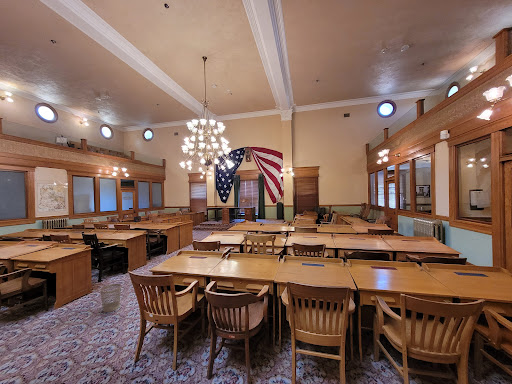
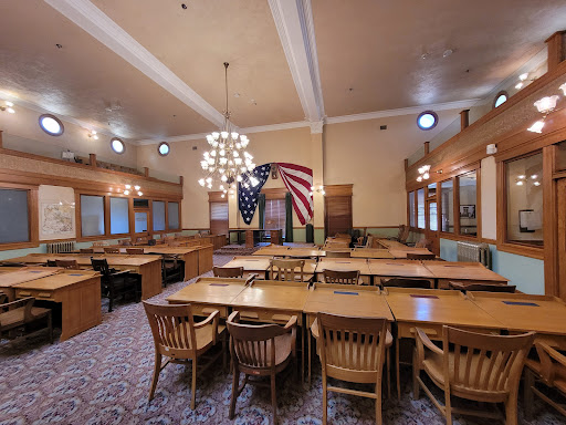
- wastebasket (111, 297)
